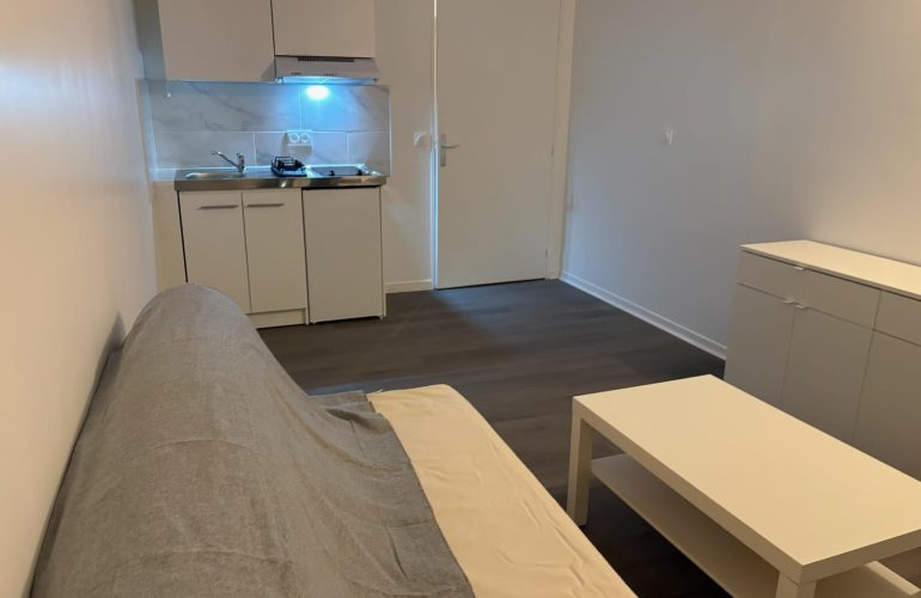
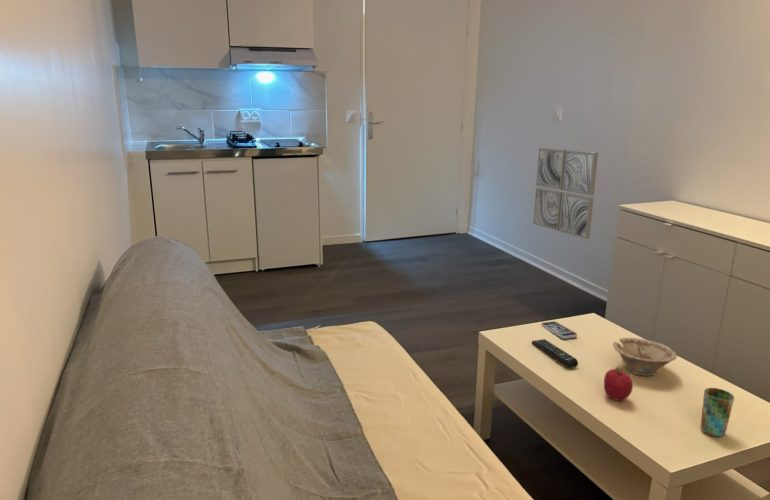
+ smartphone (558, 329)
+ dish (643, 359)
+ remote control (553, 351)
+ fruit (618, 384)
+ cup (715, 413)
+ wall art (563, 190)
